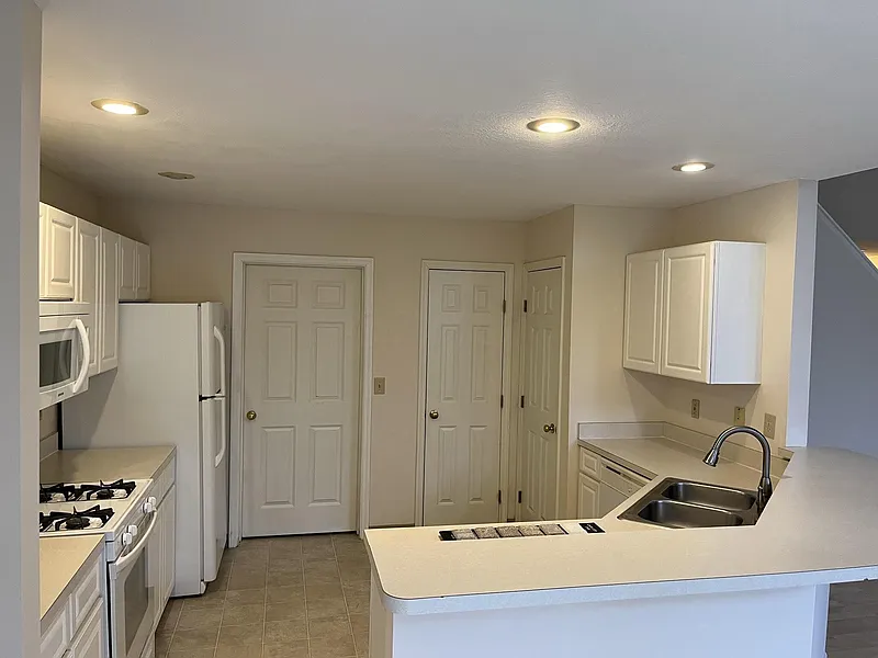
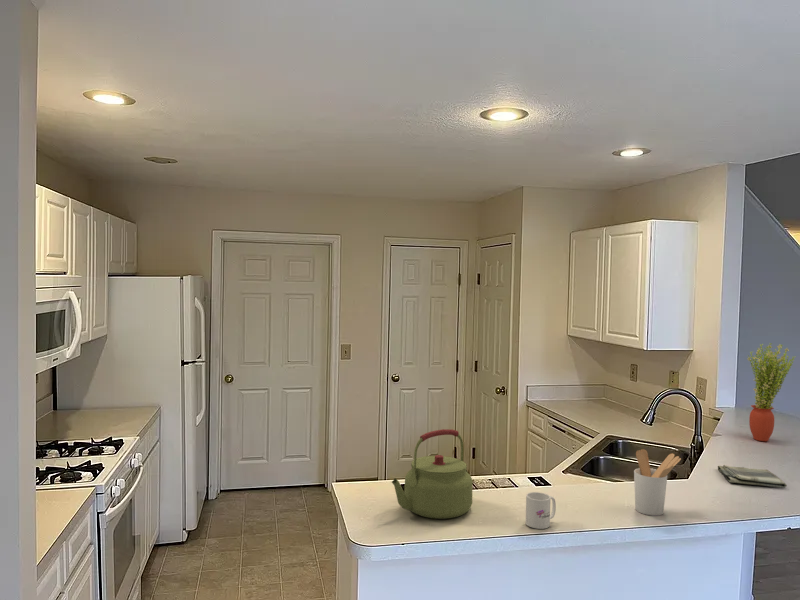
+ potted plant (770, 391)
+ dish towel (749, 474)
+ utensil holder (657, 482)
+ kettle (430, 470)
+ mug (541, 509)
